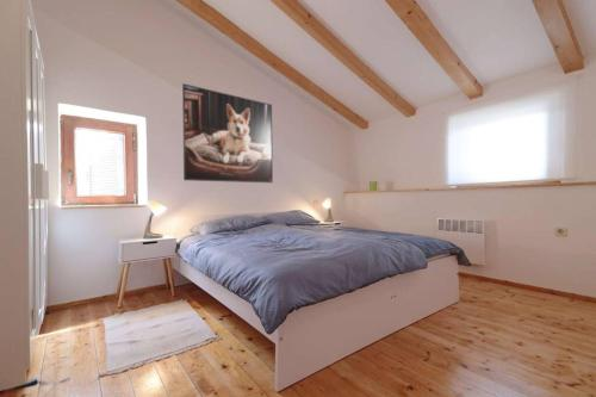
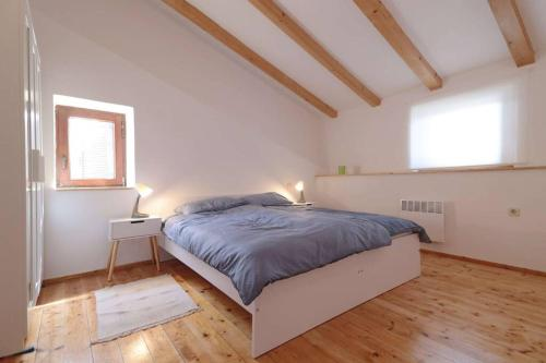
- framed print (231, 138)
